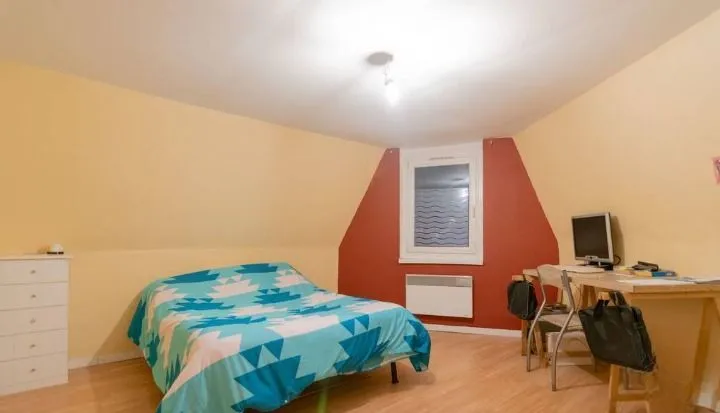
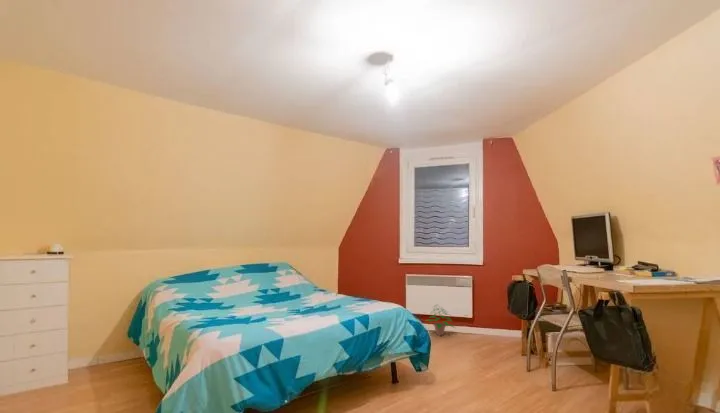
+ potted plant (439, 318)
